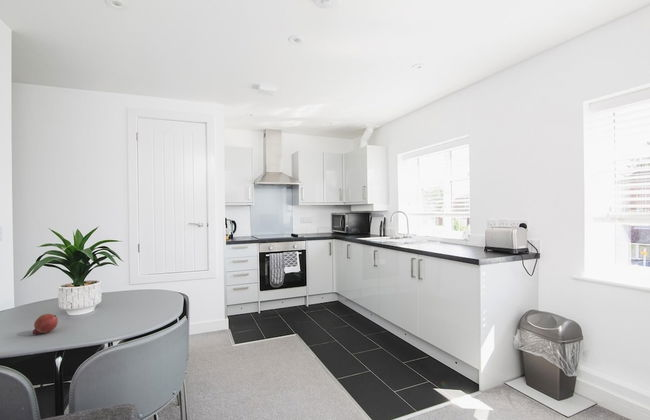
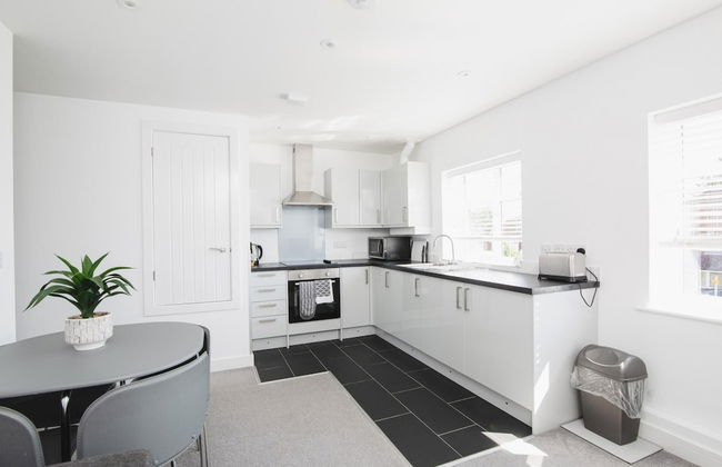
- fruit (45, 323)
